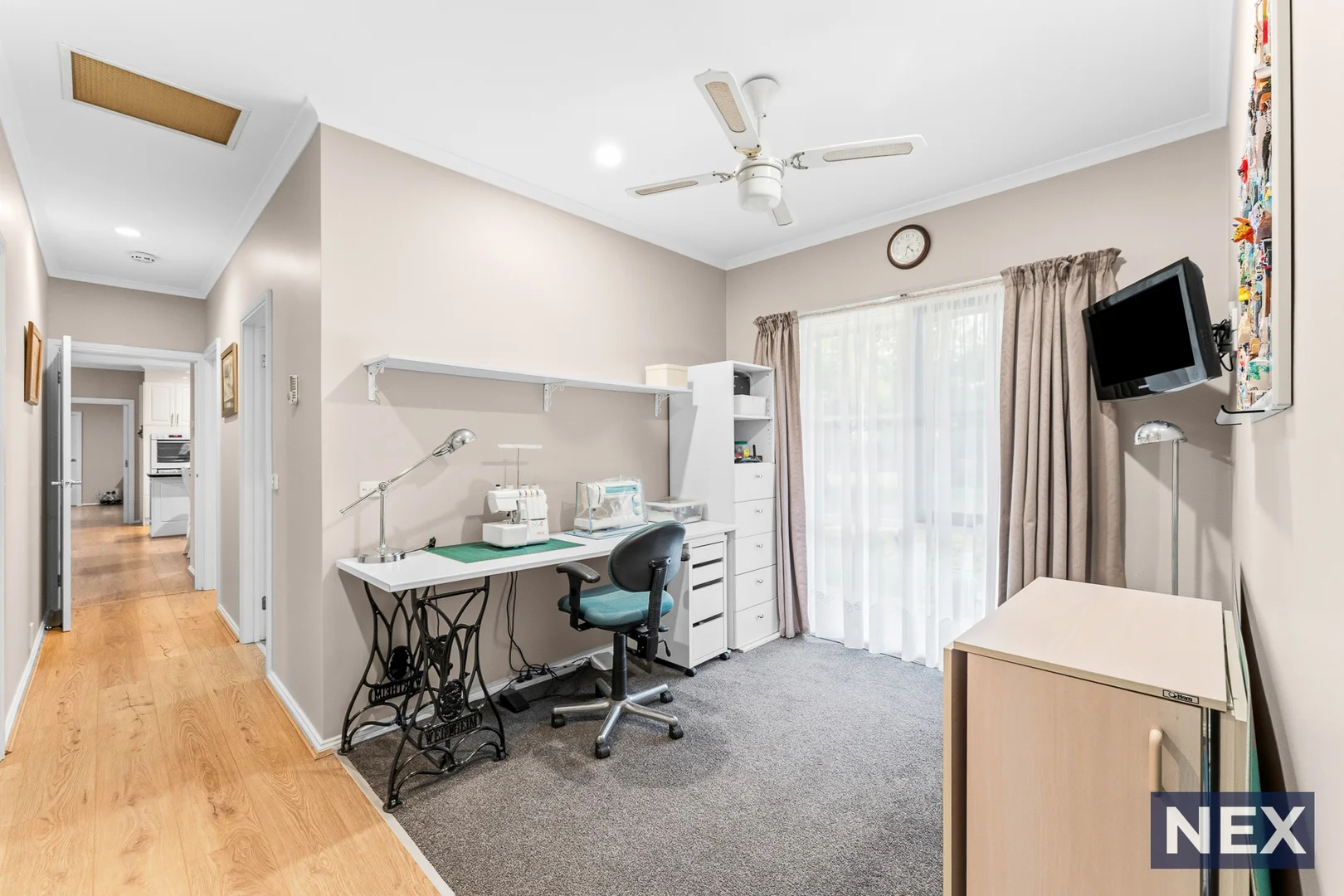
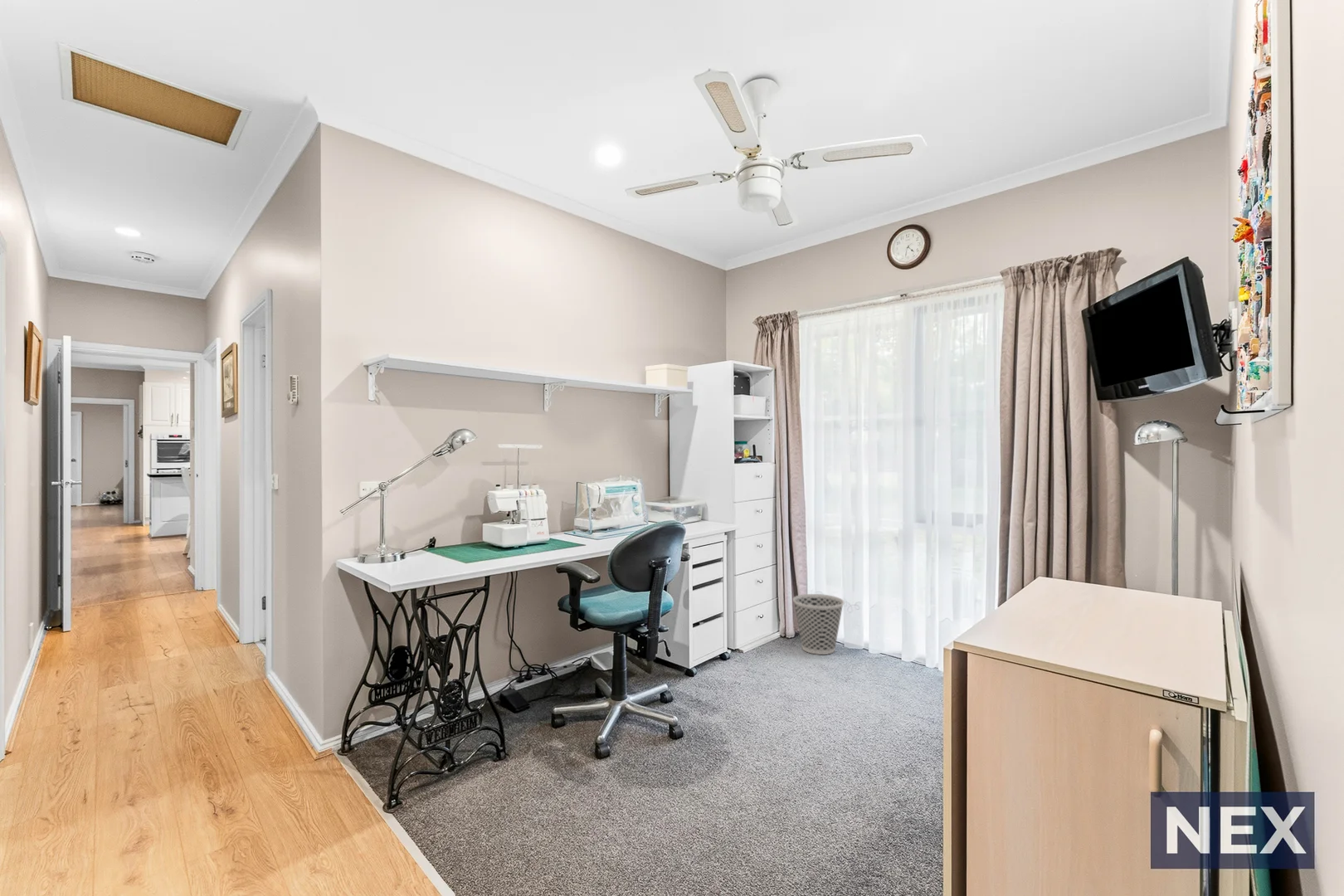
+ wastebasket (818, 624)
